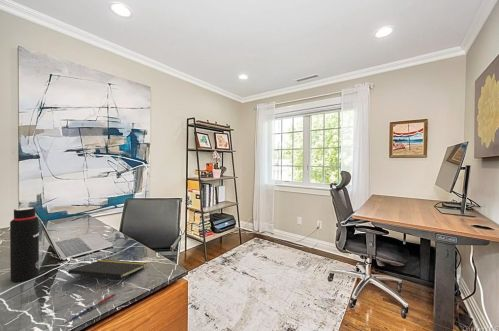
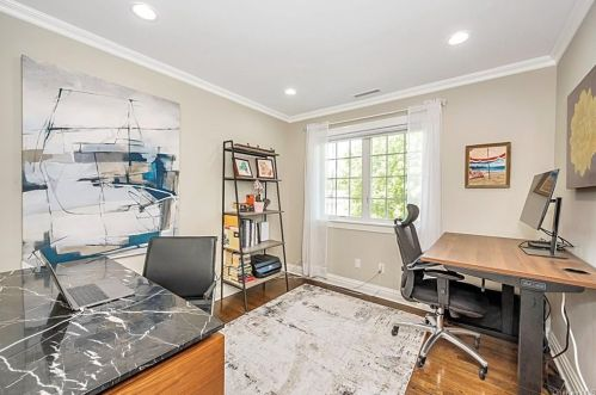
- notepad (110, 268)
- water bottle (26, 242)
- pen (92, 306)
